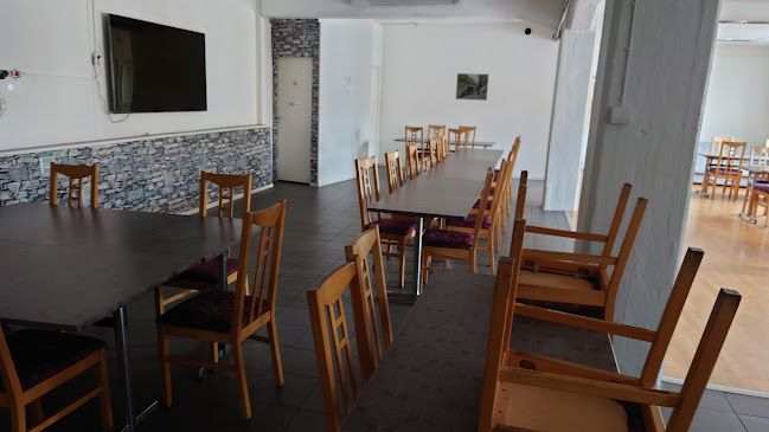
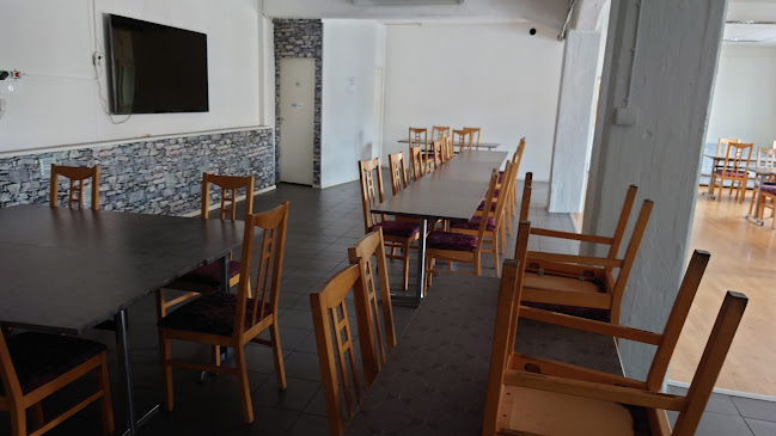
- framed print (472, 86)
